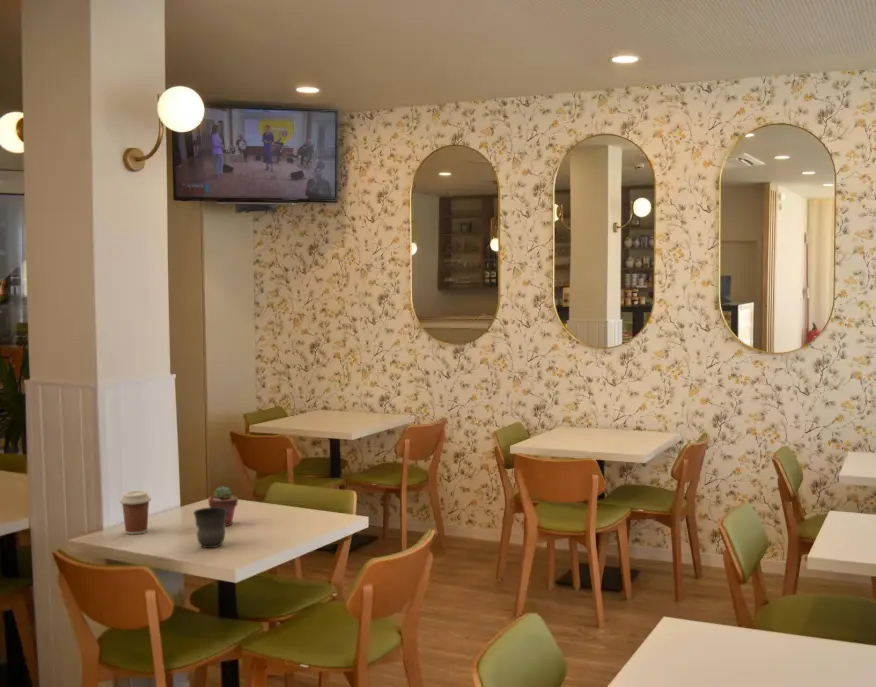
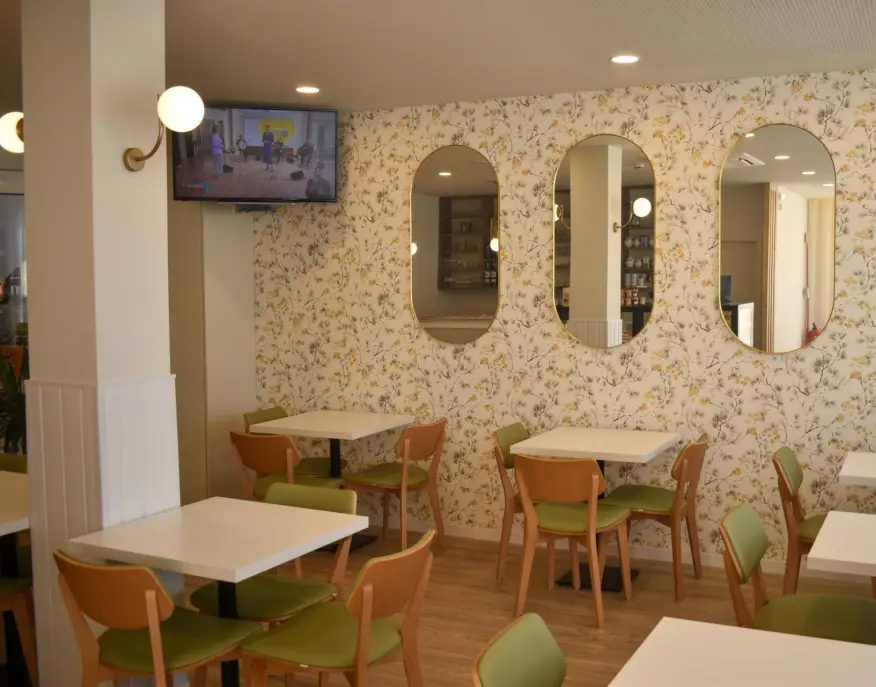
- mug (210, 526)
- coffee cup (135, 512)
- potted succulent (223, 505)
